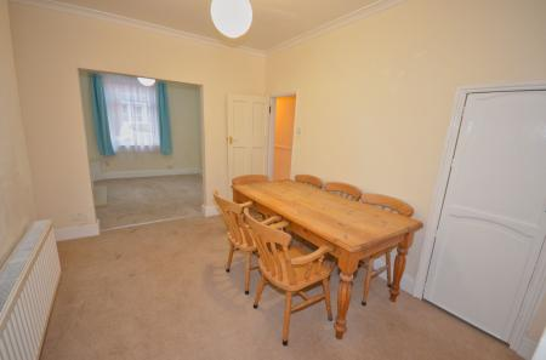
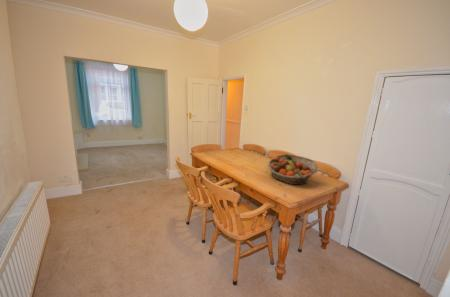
+ fruit basket (290, 168)
